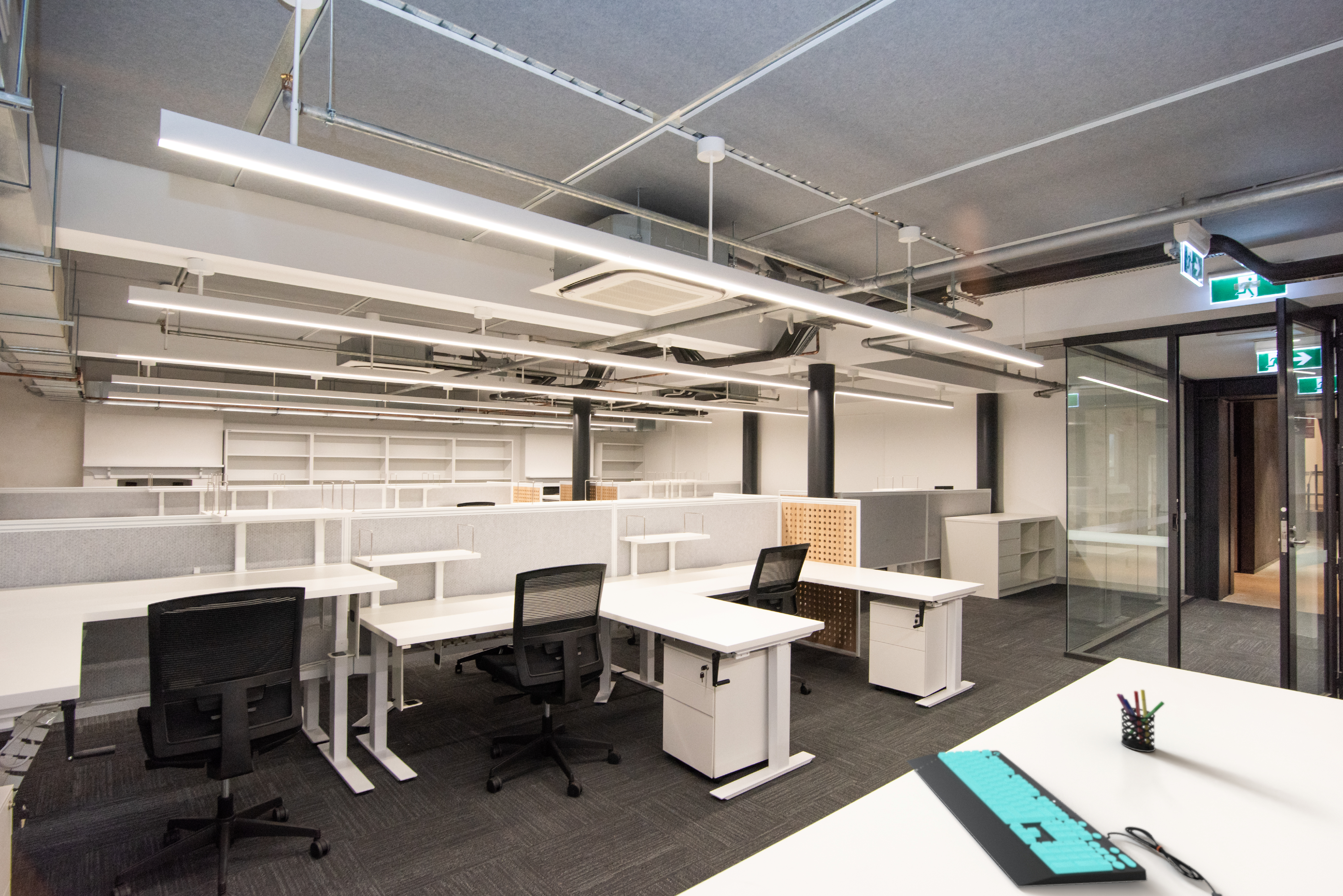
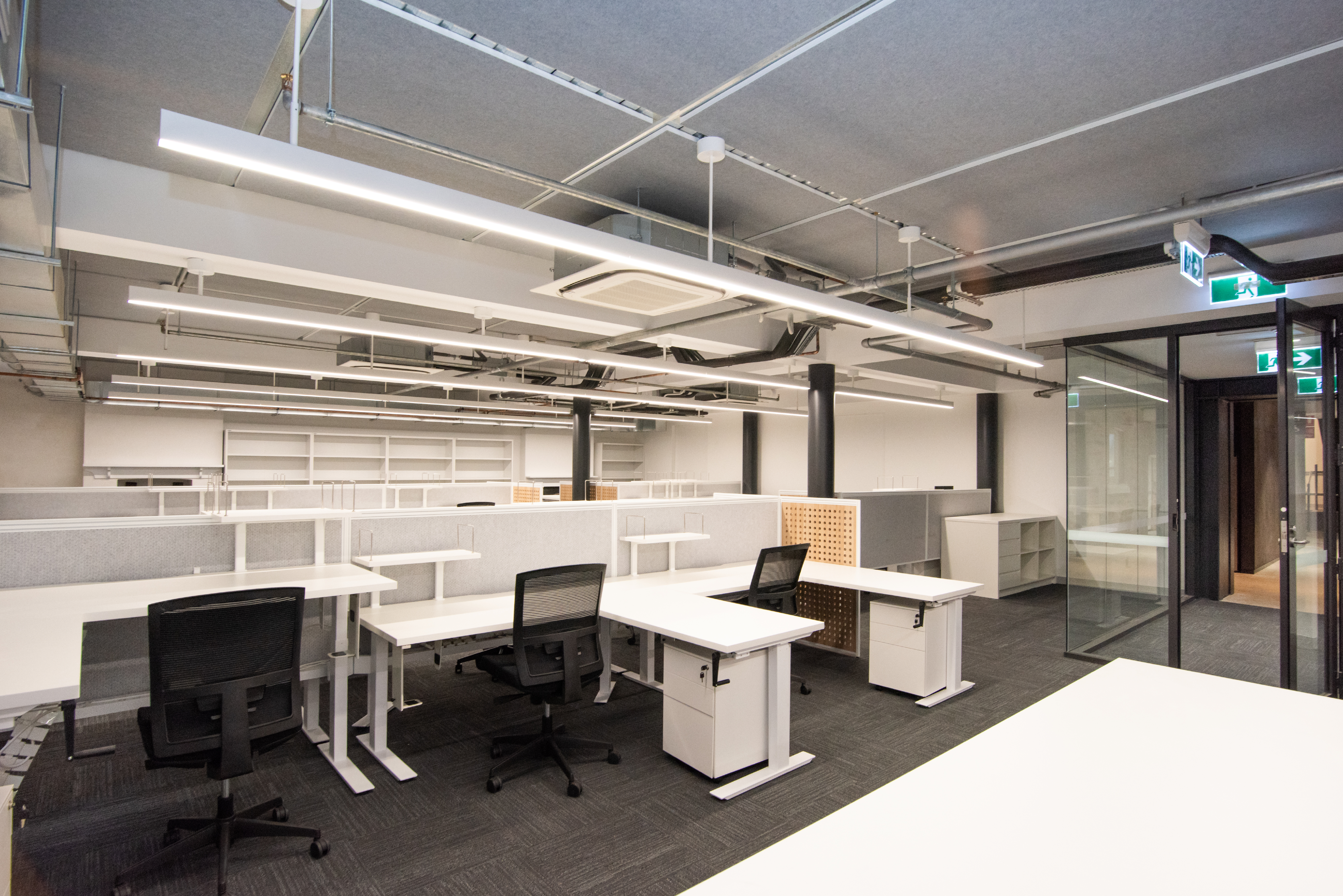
- computer keyboard (1045, 813)
- pen holder (1141, 718)
